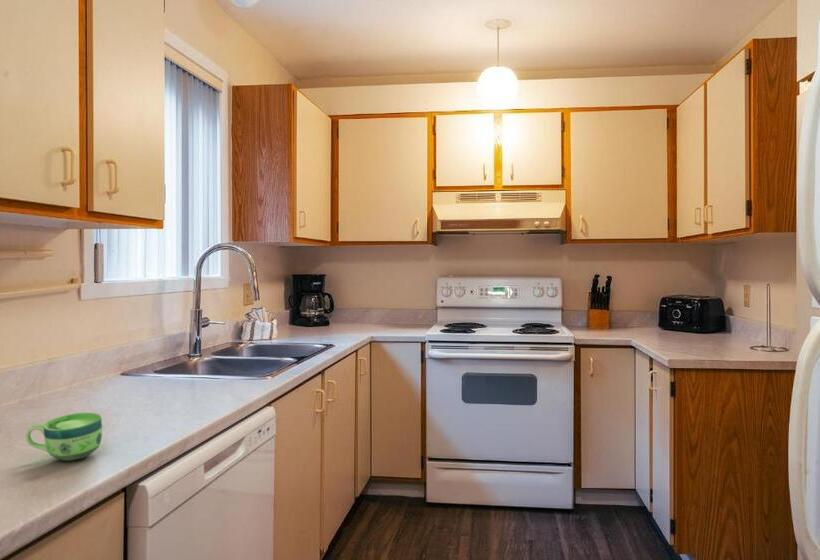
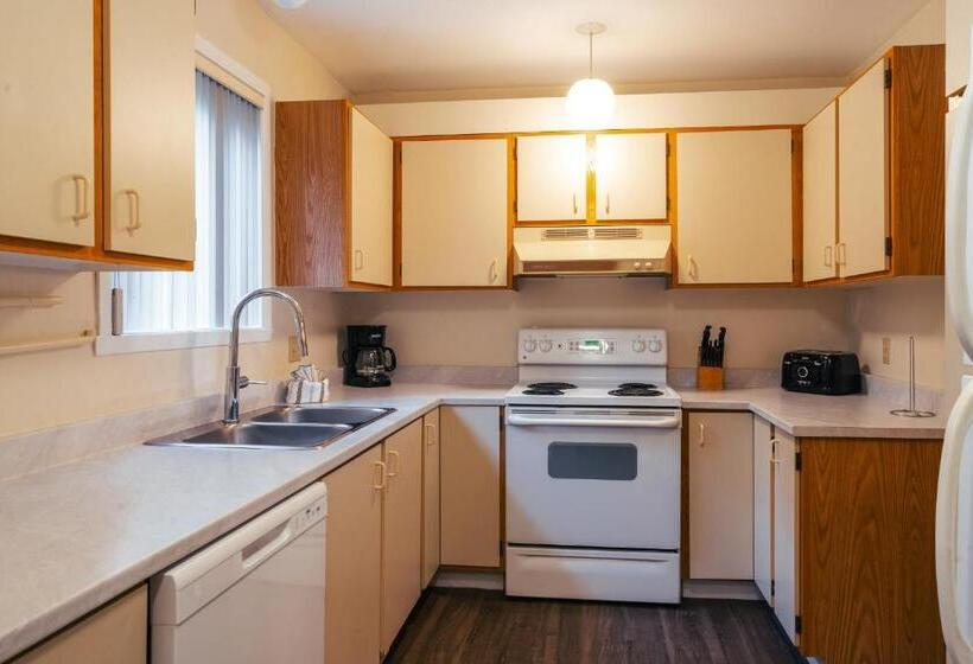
- cup (64, 438)
